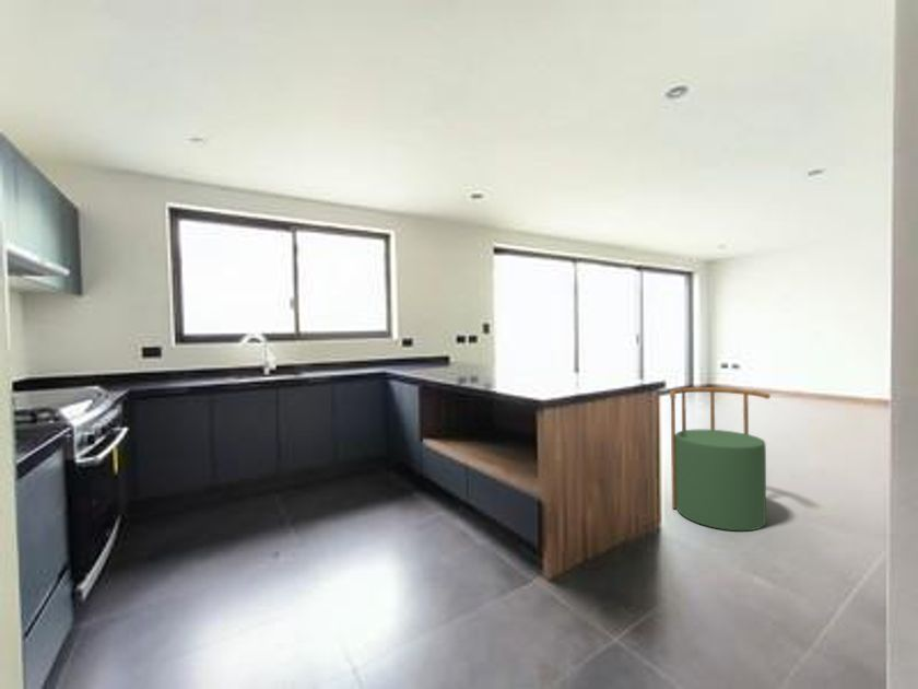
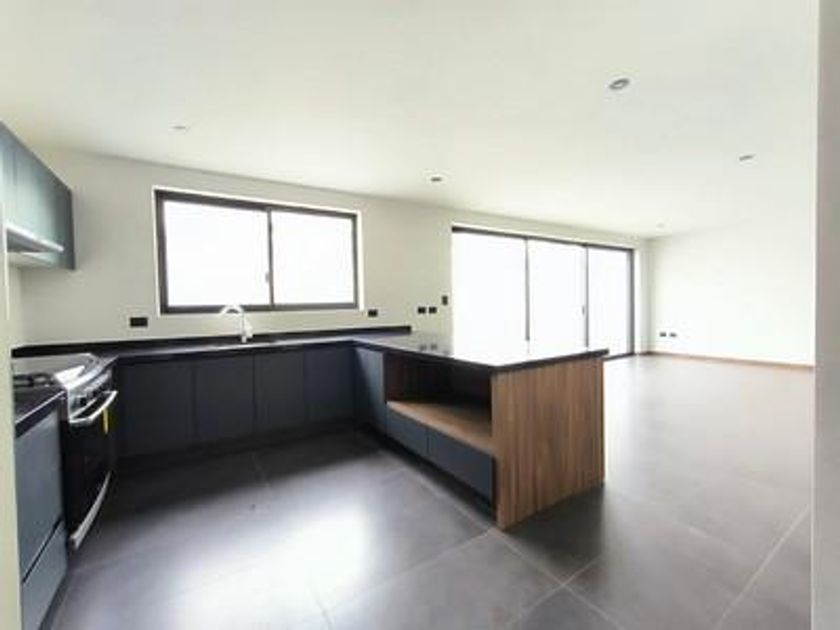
- stool (717, 452)
